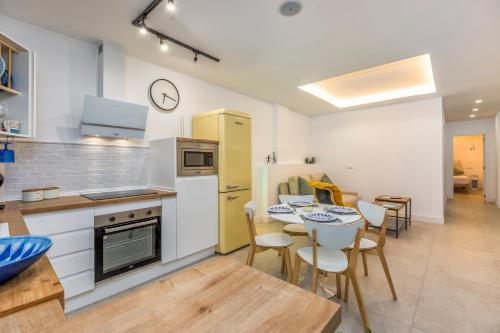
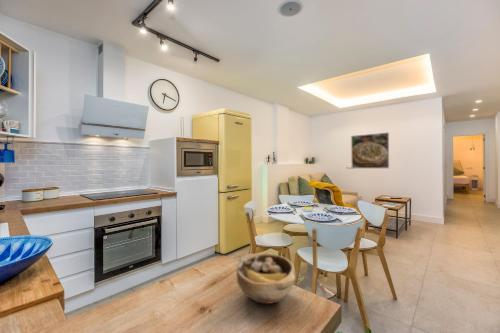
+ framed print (369, 151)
+ bowl (266, 277)
